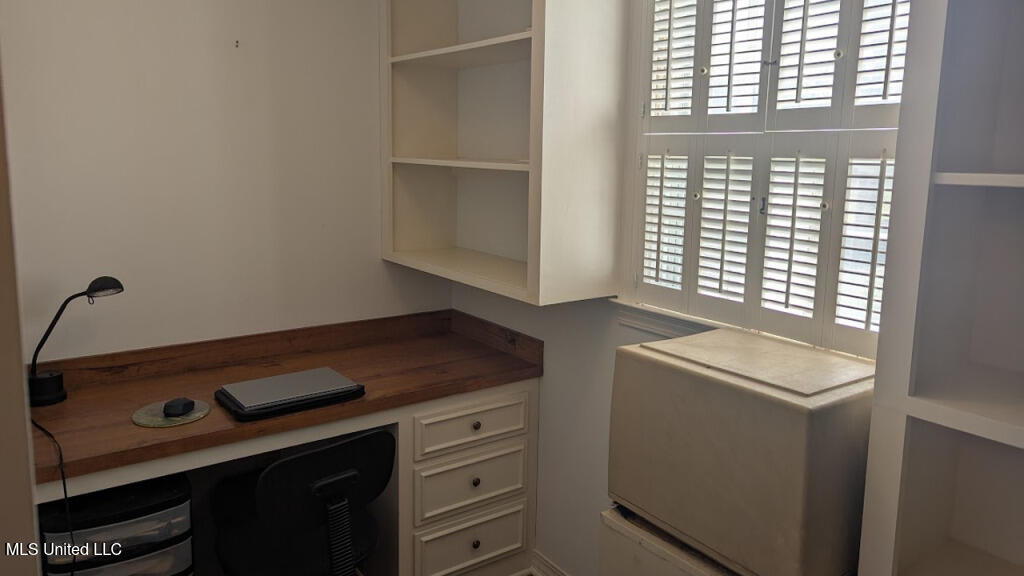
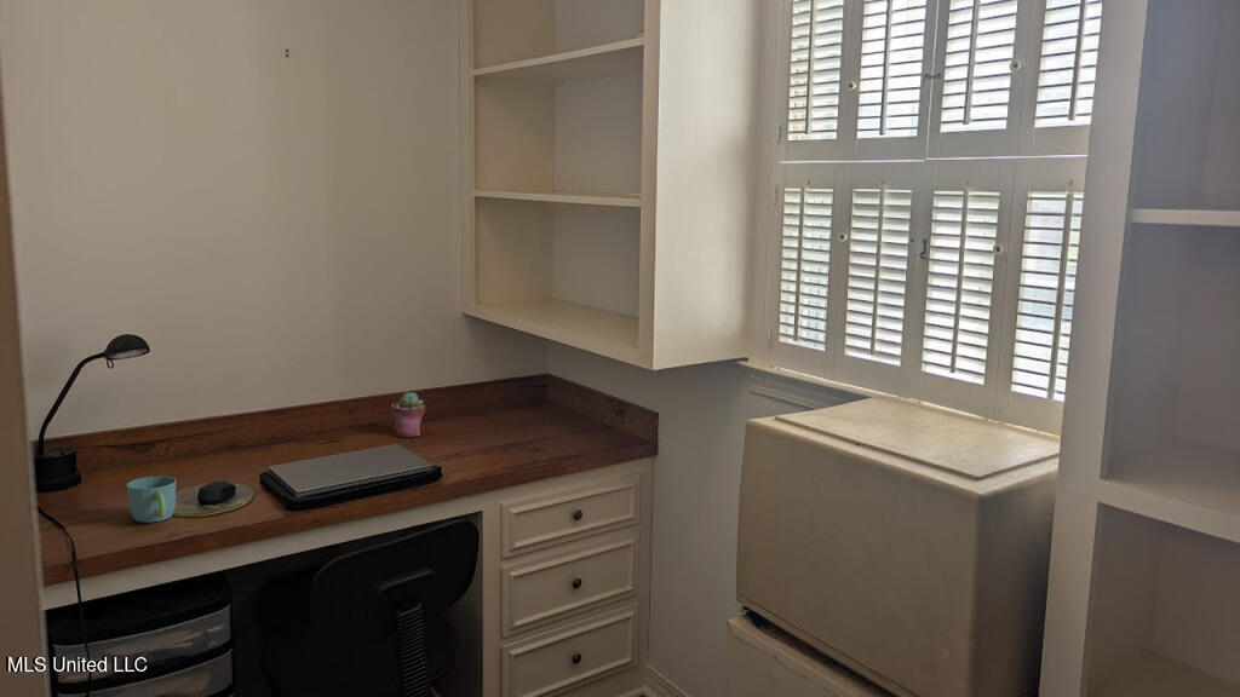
+ potted succulent (408, 413)
+ mug (154, 501)
